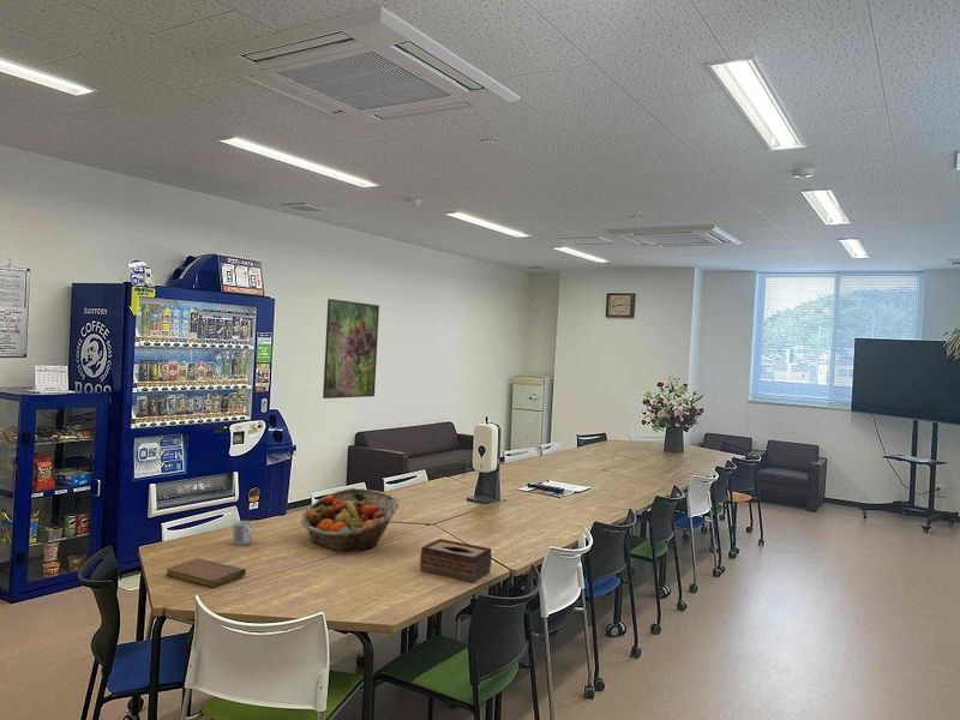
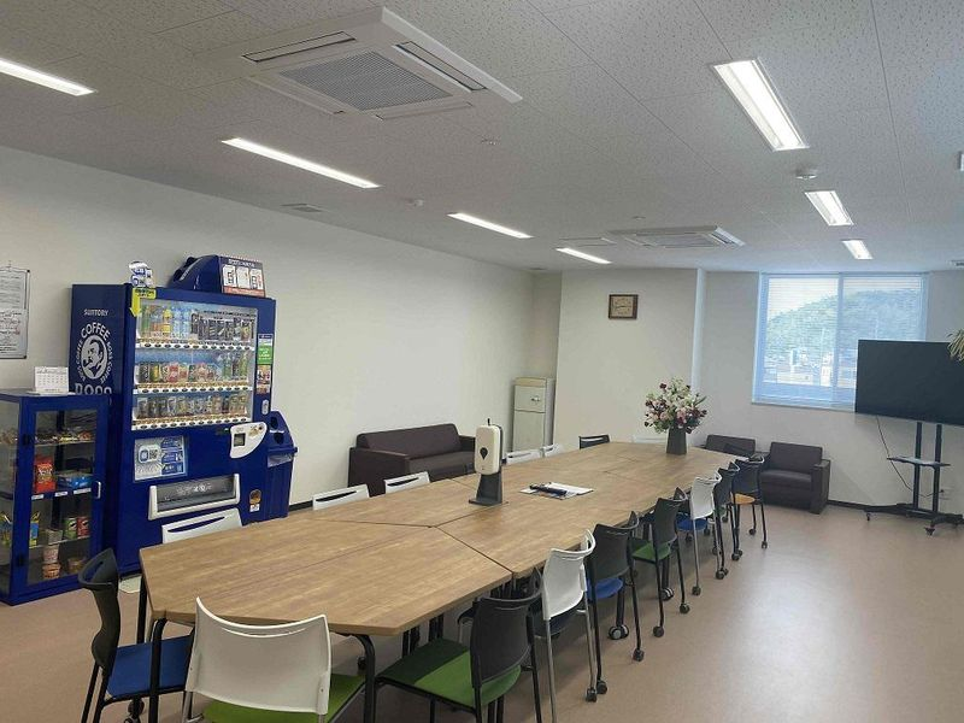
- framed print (352, 349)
- notebook (205, 571)
- tissue box (456, 559)
- mug (244, 533)
- fruit basket (349, 517)
